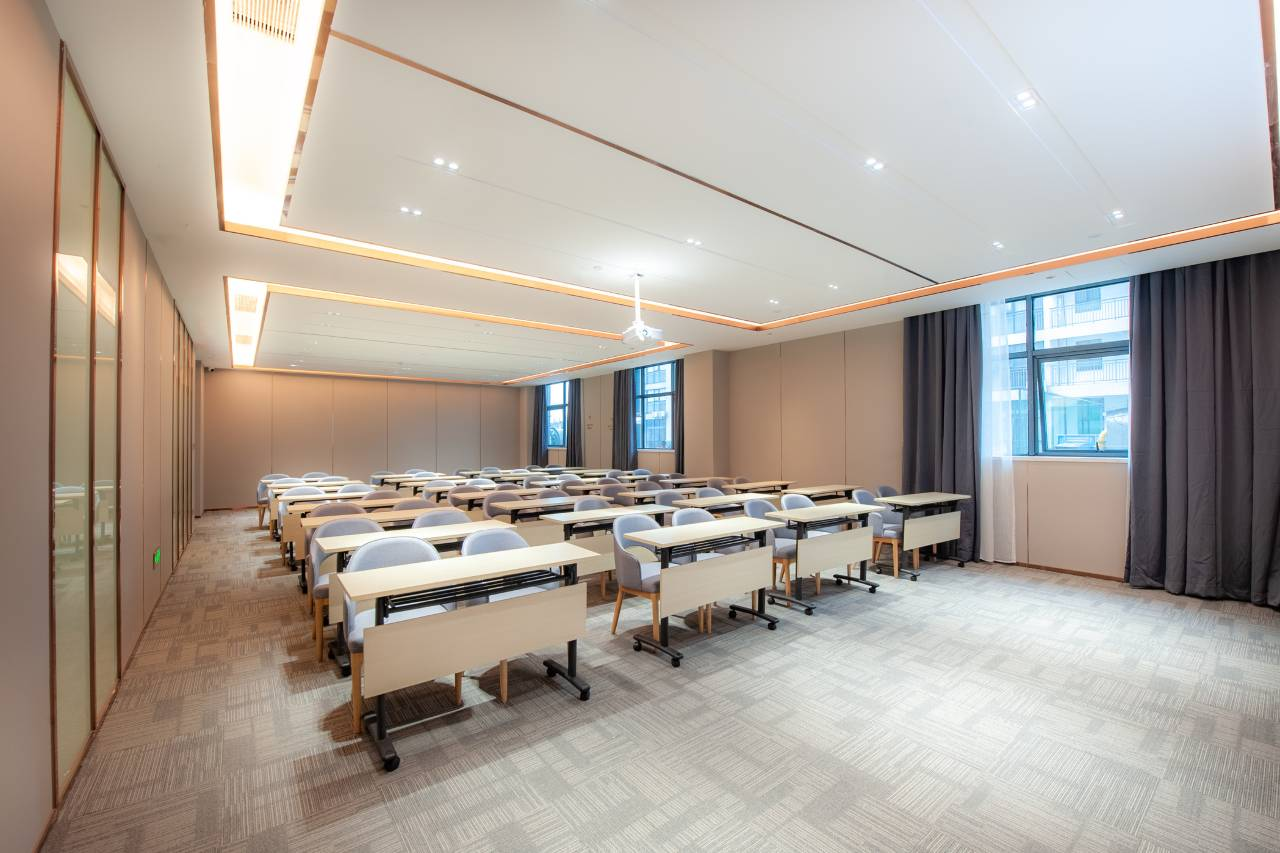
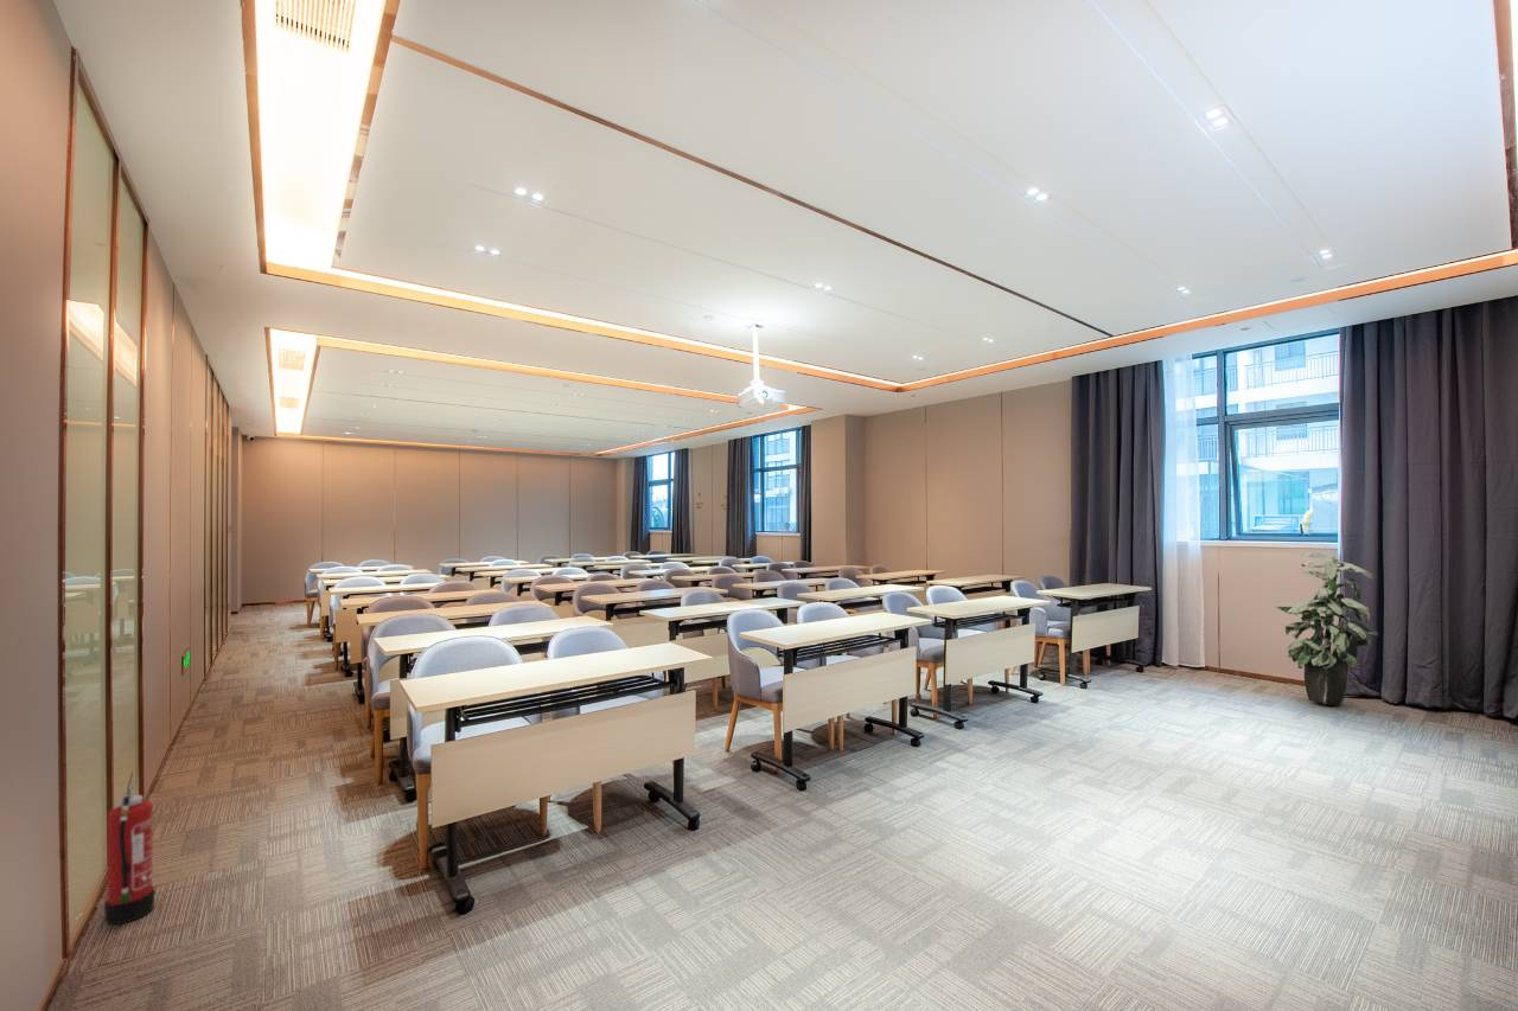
+ indoor plant (1324, 628)
+ fire extinguisher (128, 849)
